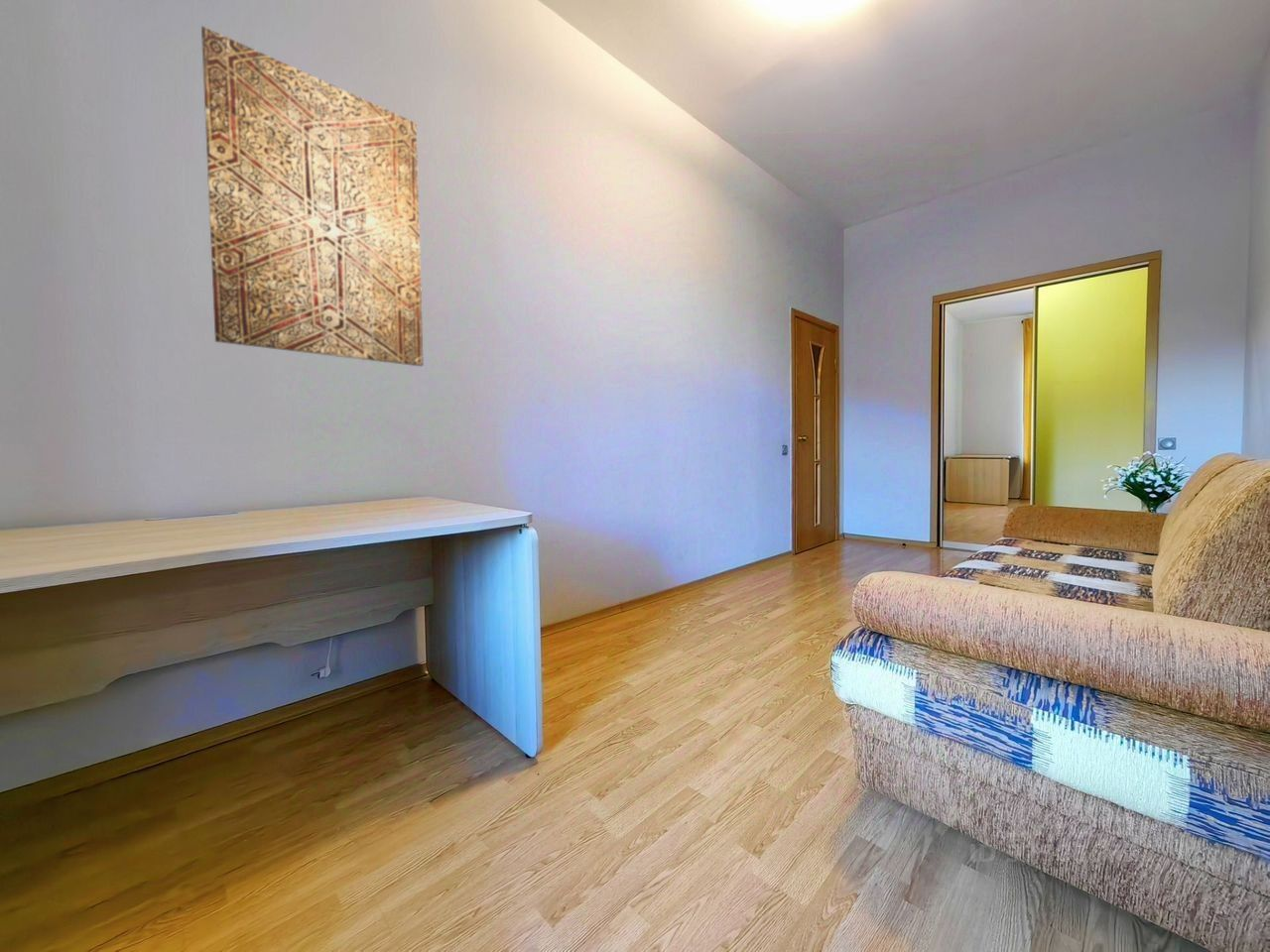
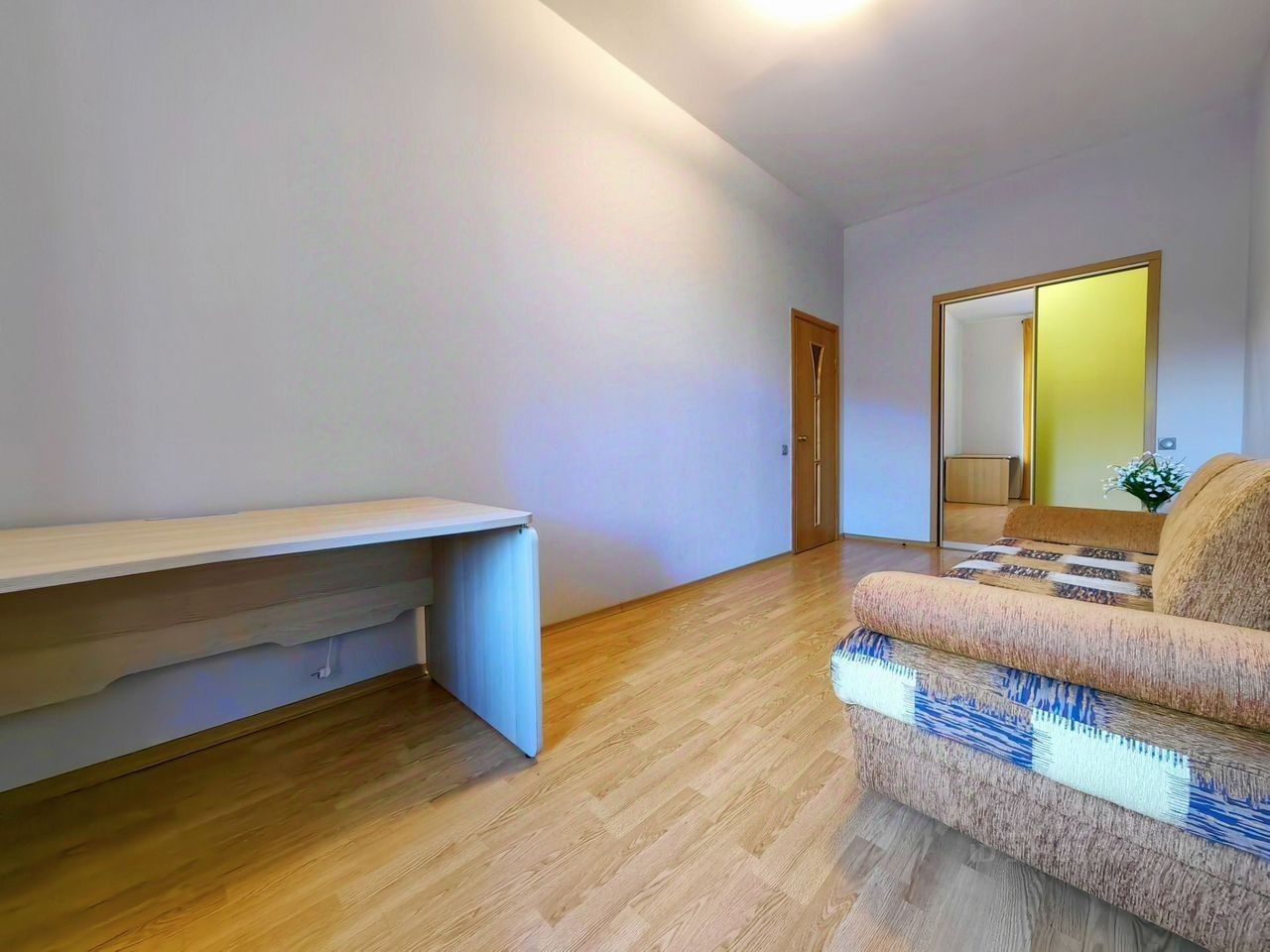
- wall art (326, 220)
